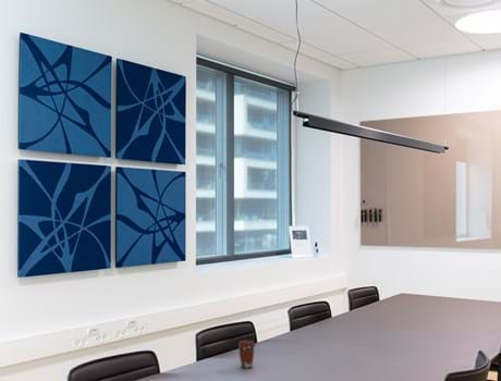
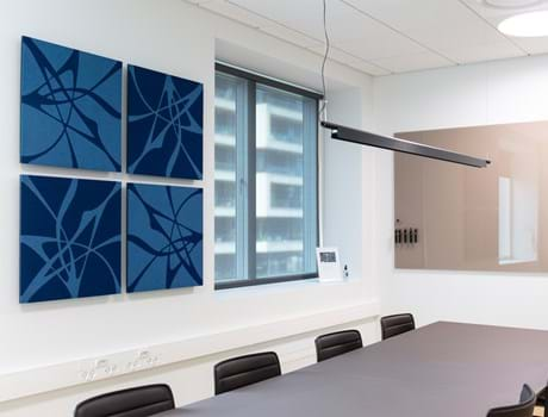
- coffee cup (246, 354)
